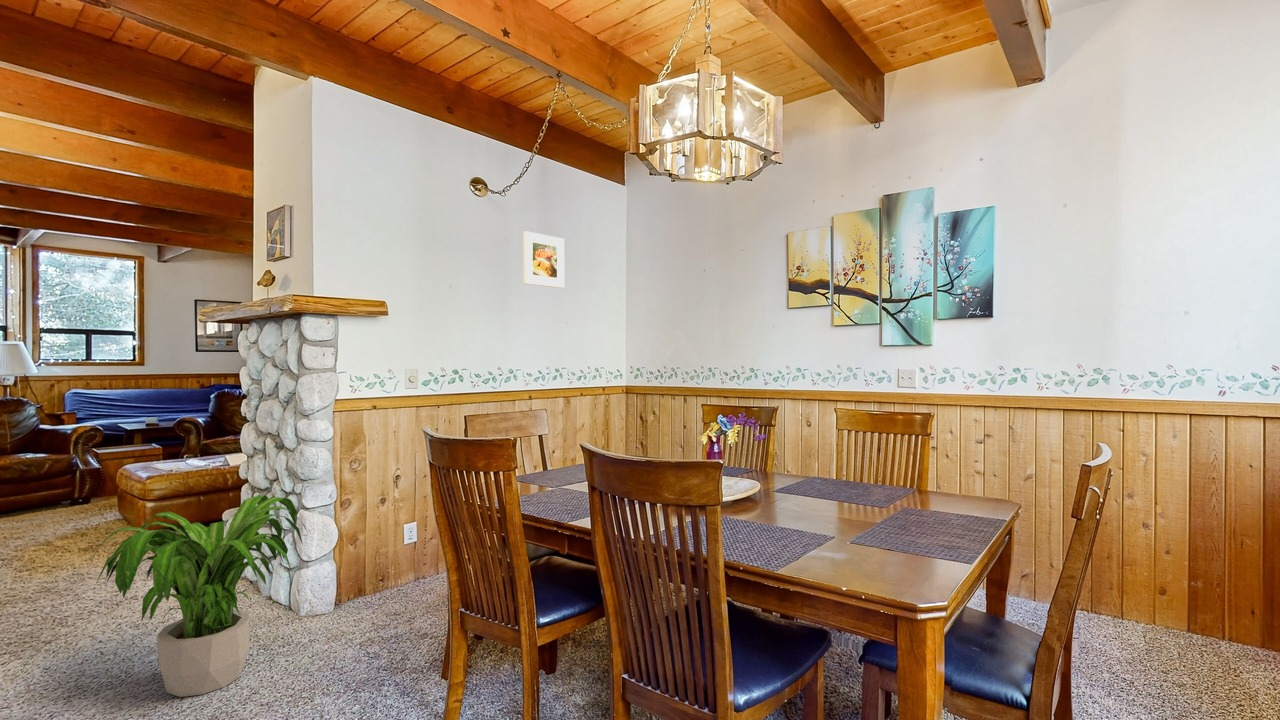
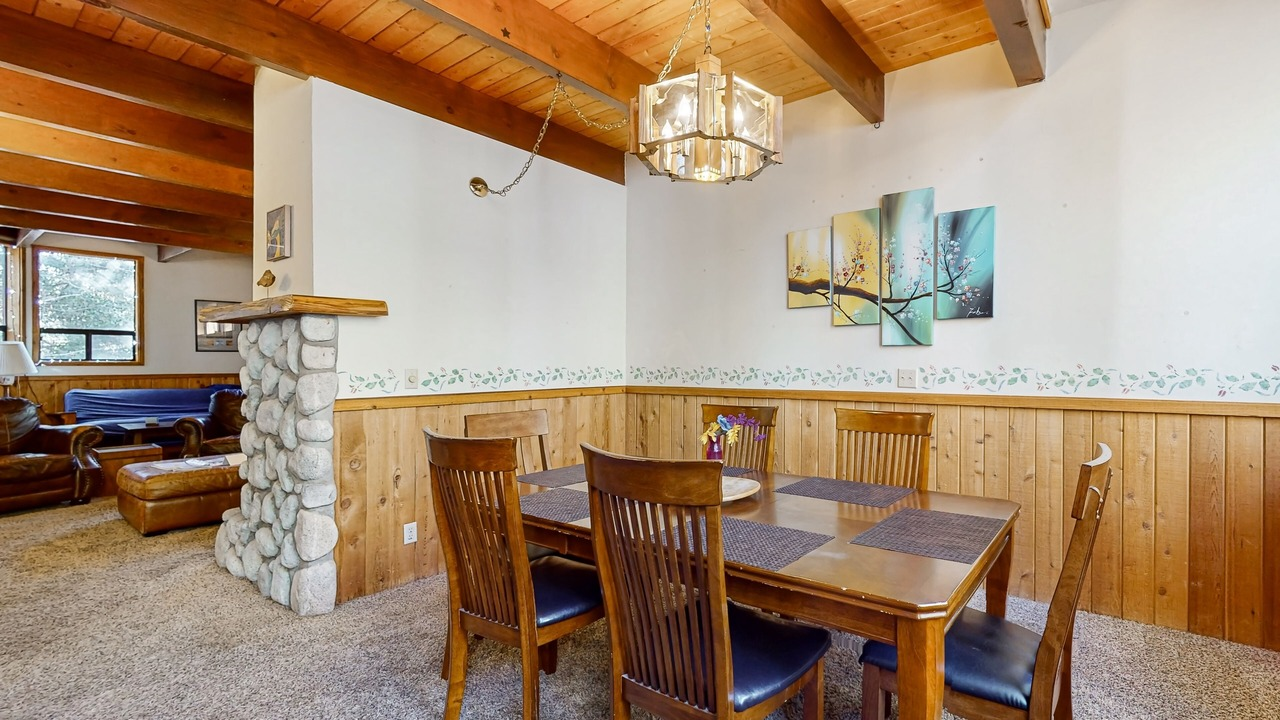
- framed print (544, 260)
- potted plant (215, 592)
